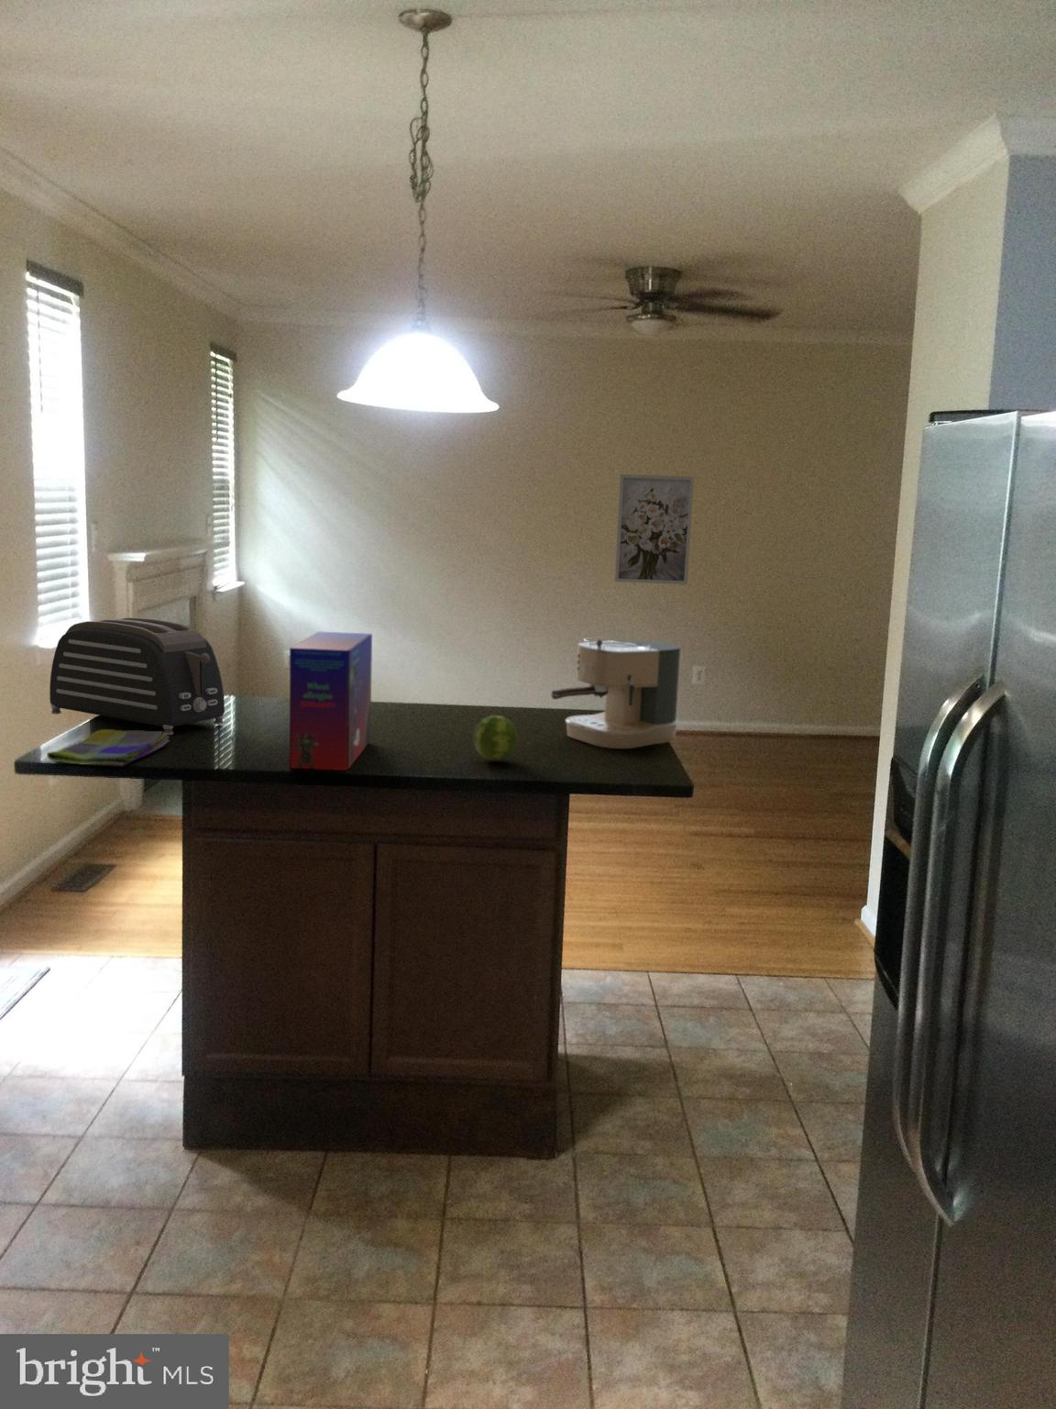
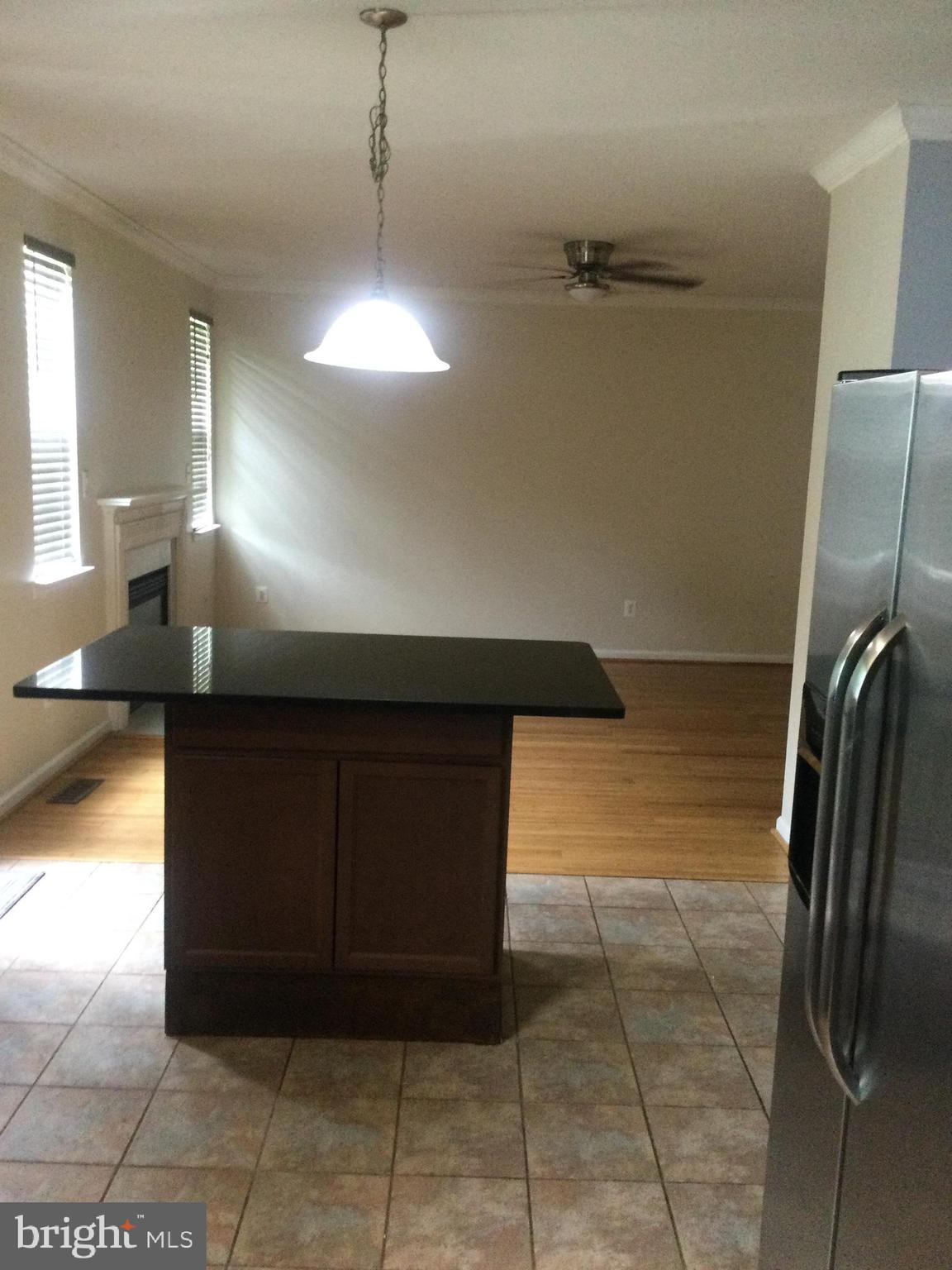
- fruit (495, 738)
- toaster (140, 670)
- dish towel (110, 746)
- coffee maker (613, 689)
- wall art (653, 529)
- cereal box (332, 697)
